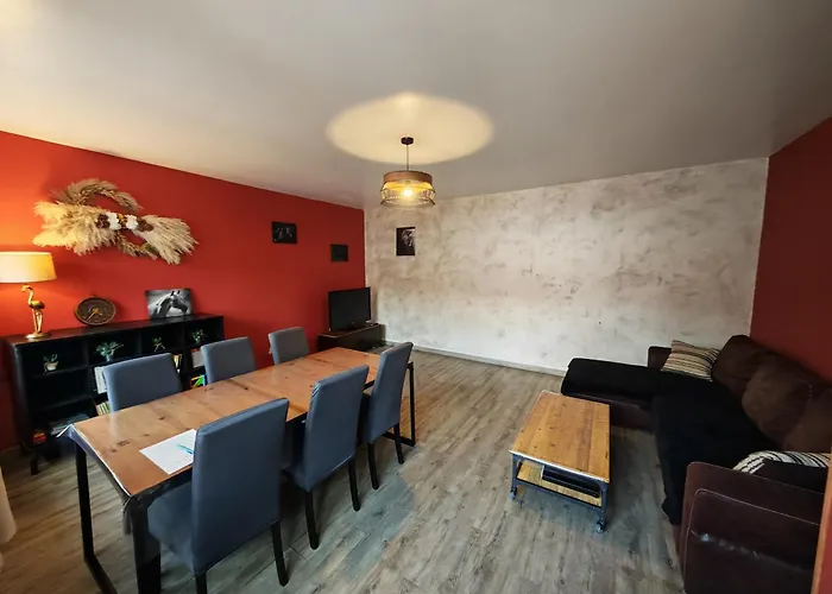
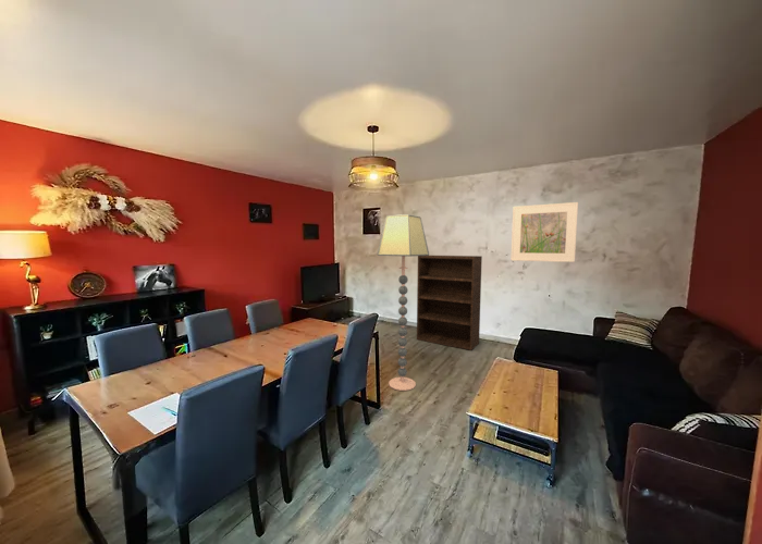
+ floor lamp (403, 301)
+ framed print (542, 233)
+ bookshelf (447, 298)
